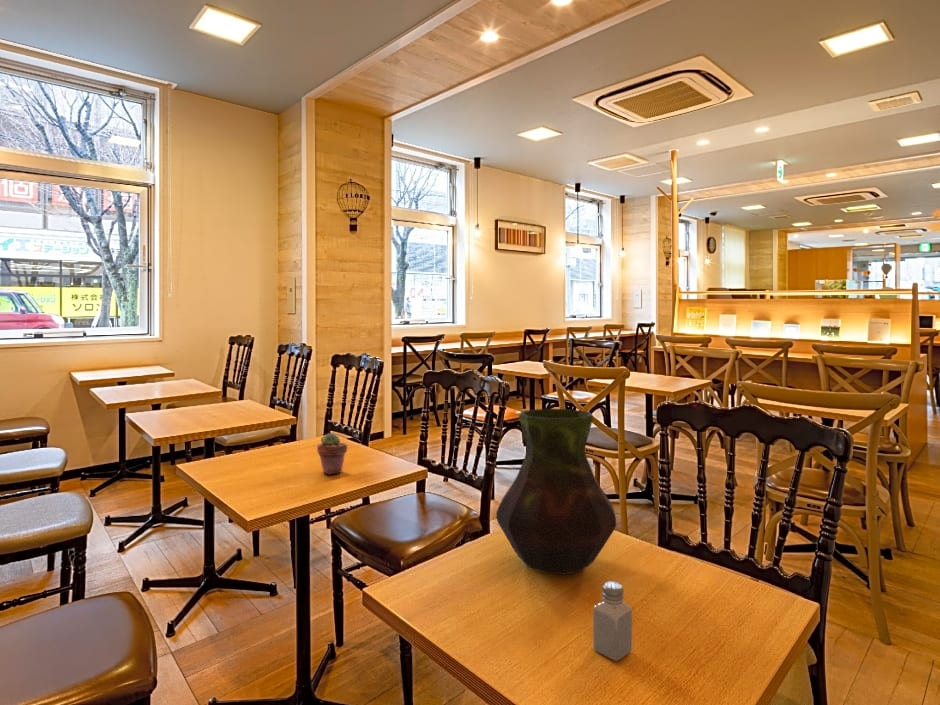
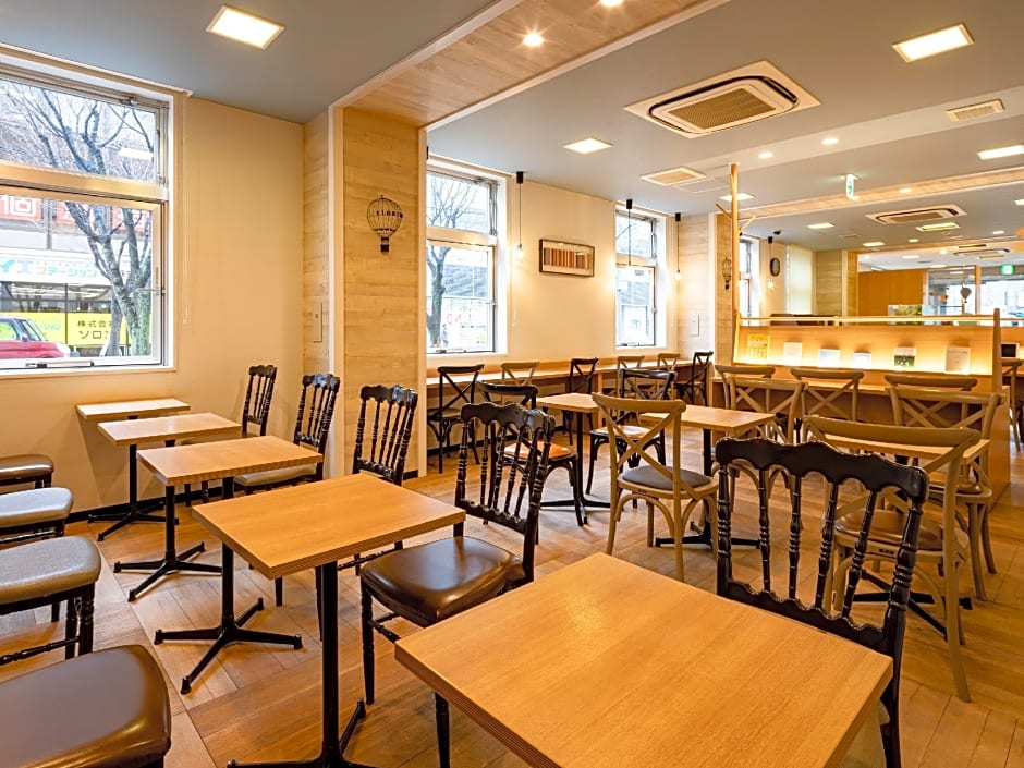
- saltshaker (612, 617)
- vase (555, 488)
- potted succulent (332, 452)
